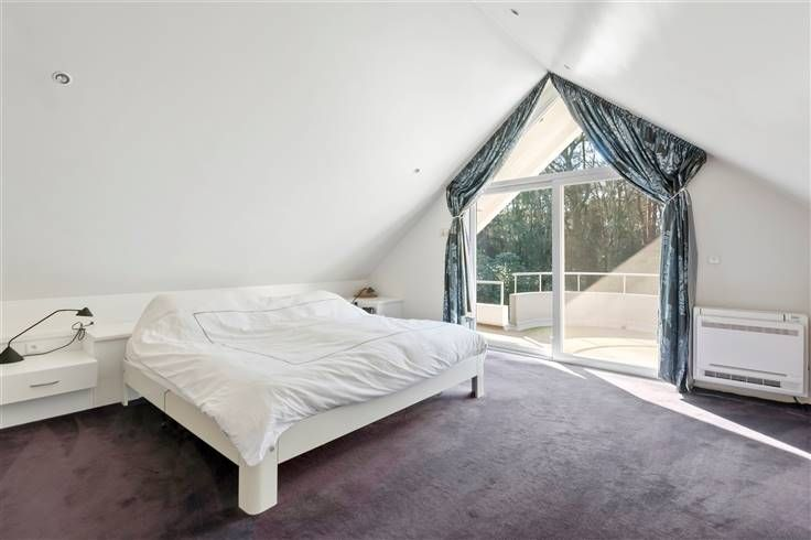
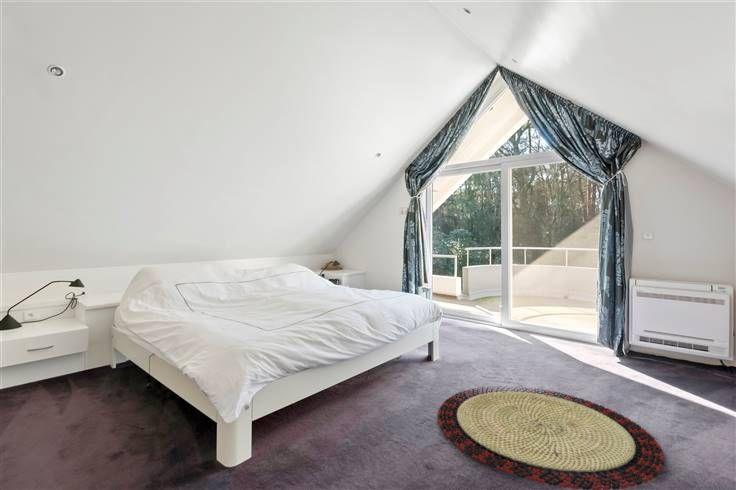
+ rug (538, 424)
